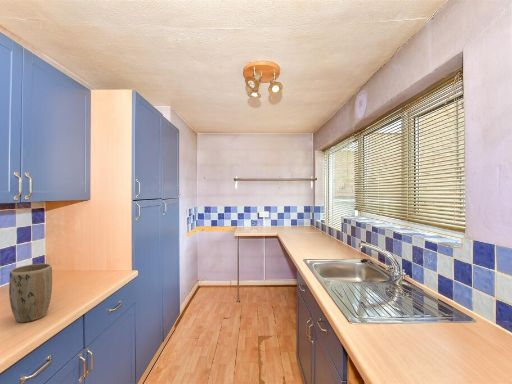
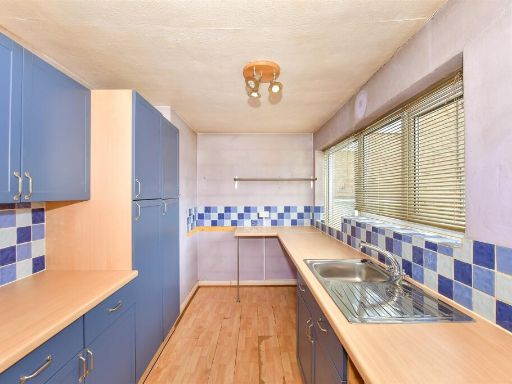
- plant pot (31, 292)
